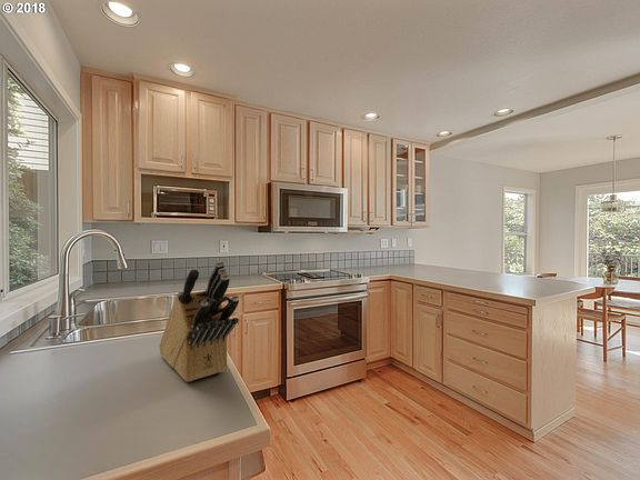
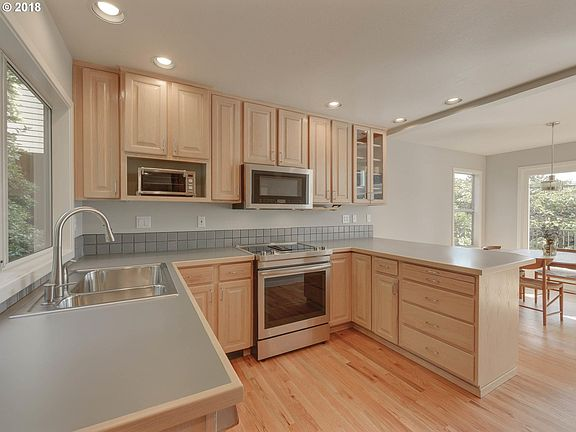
- knife block (196, 313)
